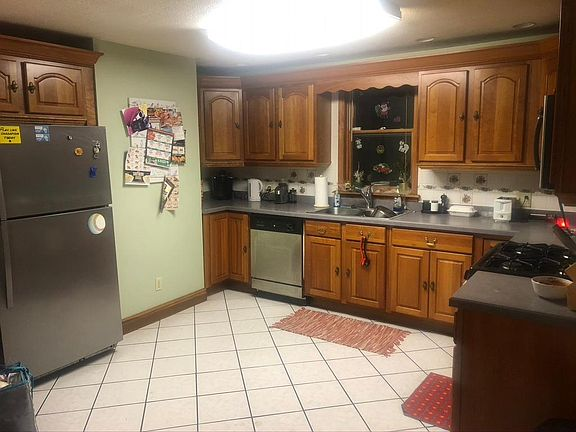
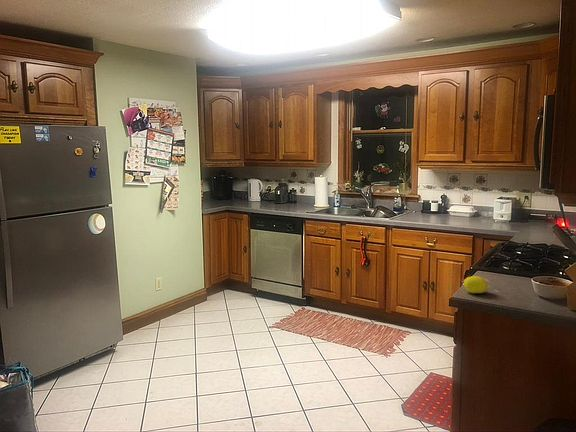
+ fruit (476, 283)
